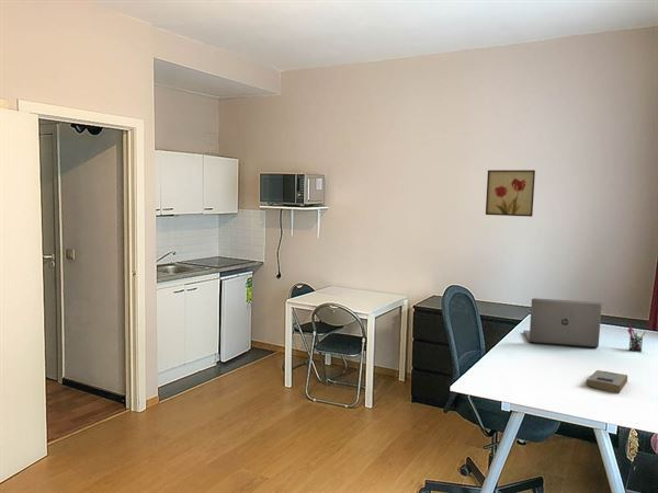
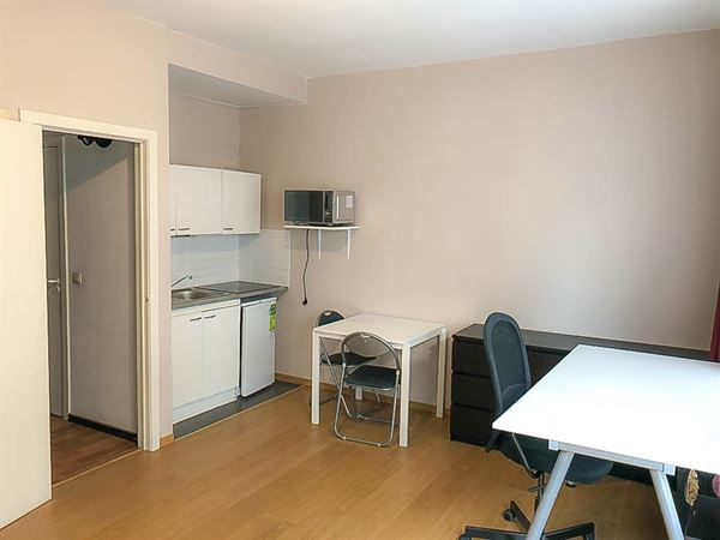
- laptop (559, 319)
- wall art (510, 193)
- pen holder (635, 339)
- book (606, 380)
